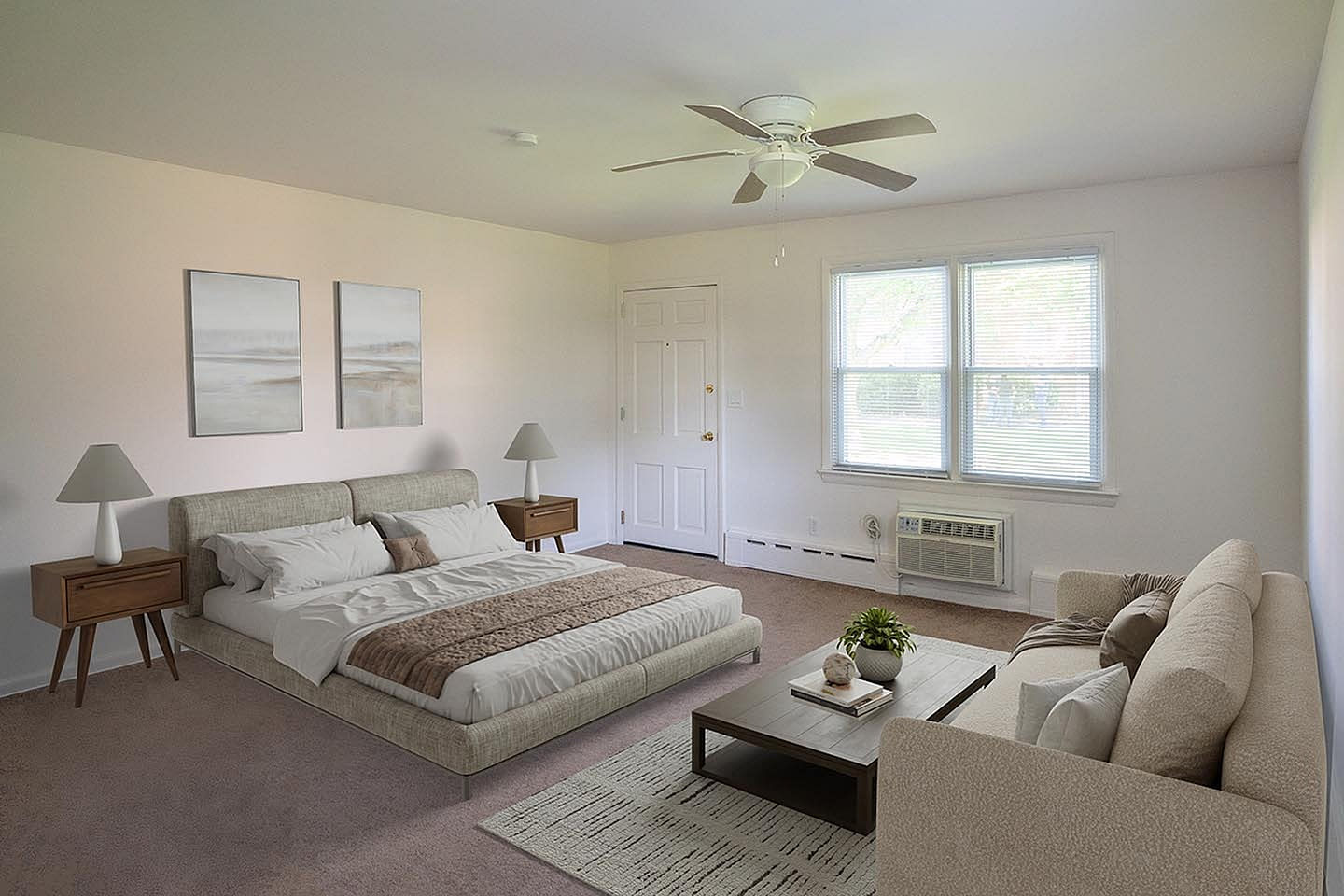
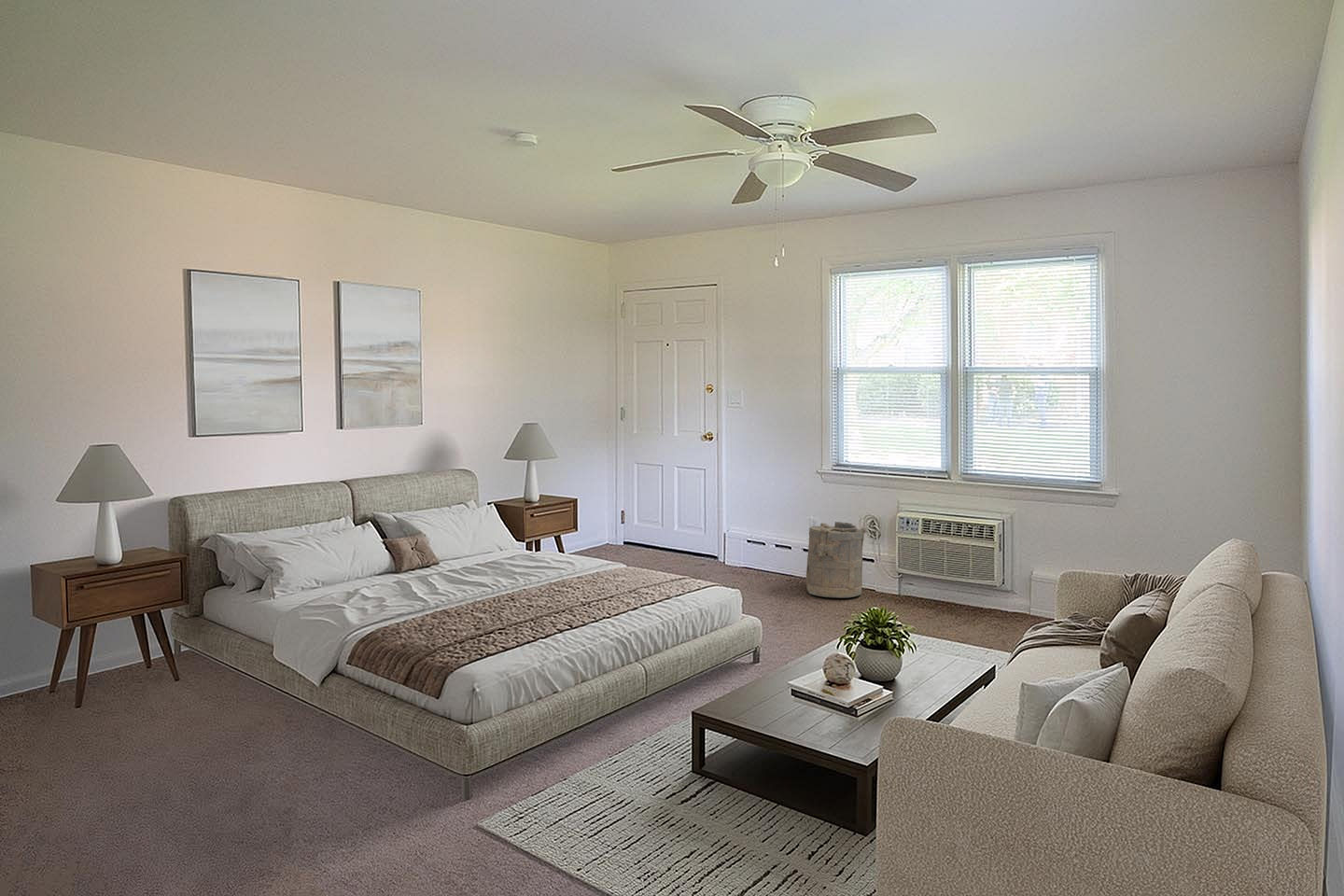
+ laundry hamper (833, 557)
